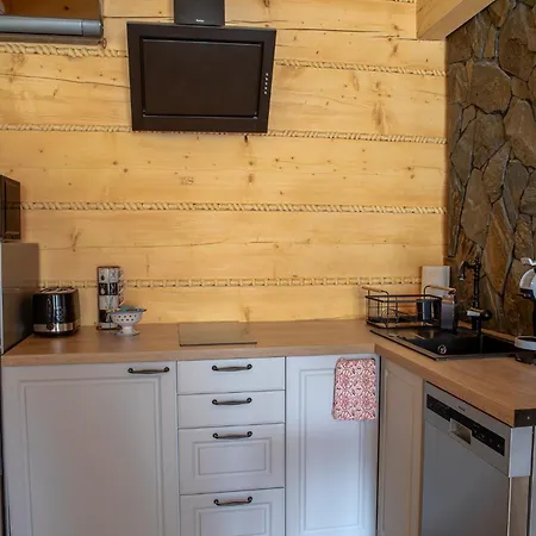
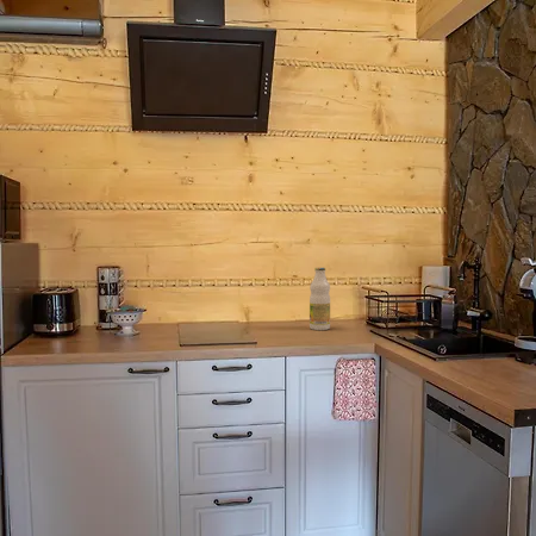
+ bottle (319, 298)
